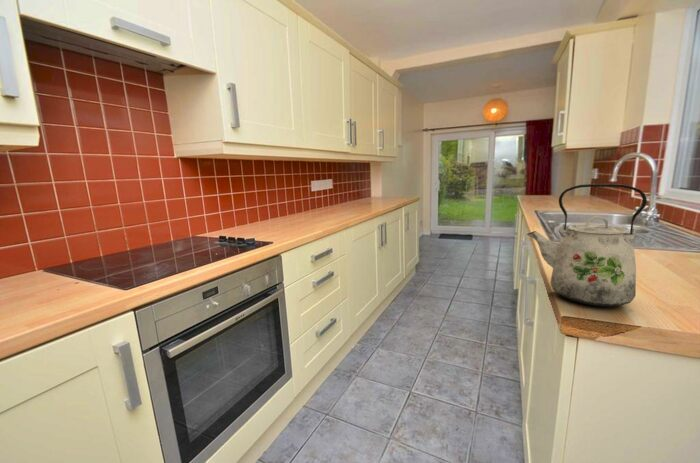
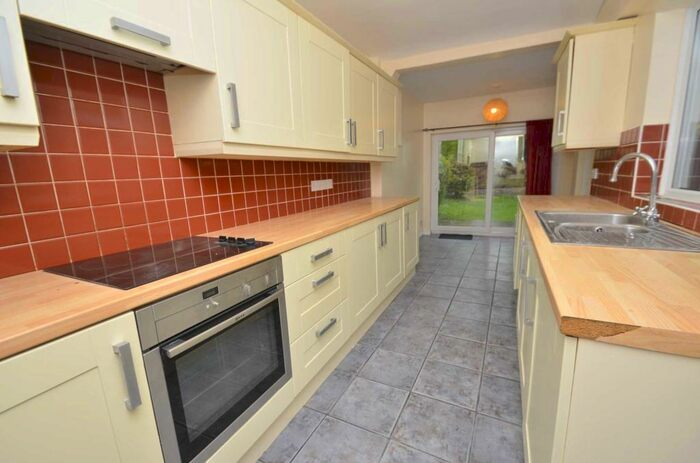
- kettle (578, 241)
